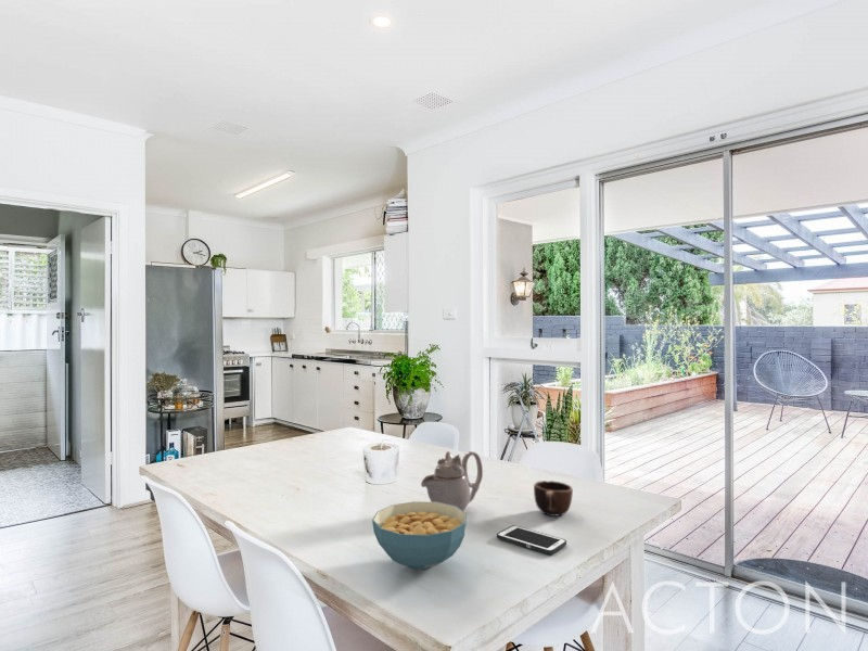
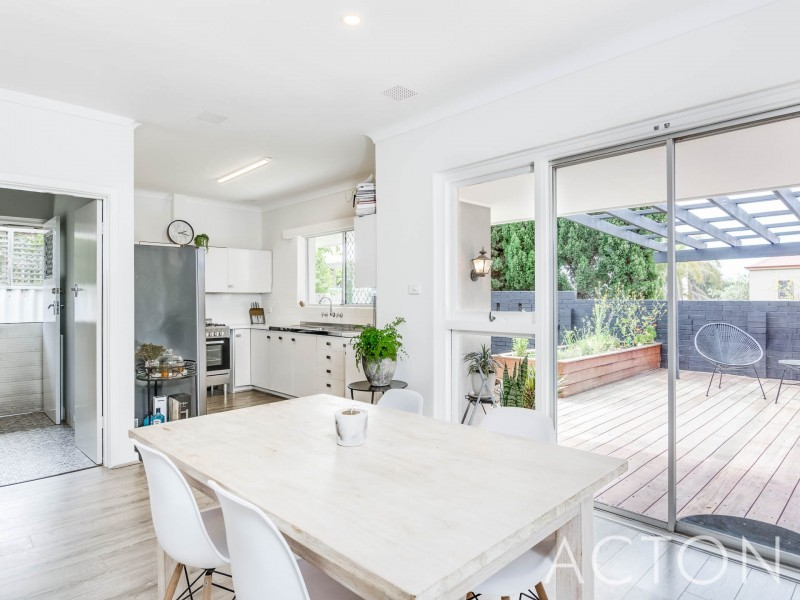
- mug (554, 499)
- teapot (452, 481)
- cereal bowl (420, 539)
- cell phone (531, 538)
